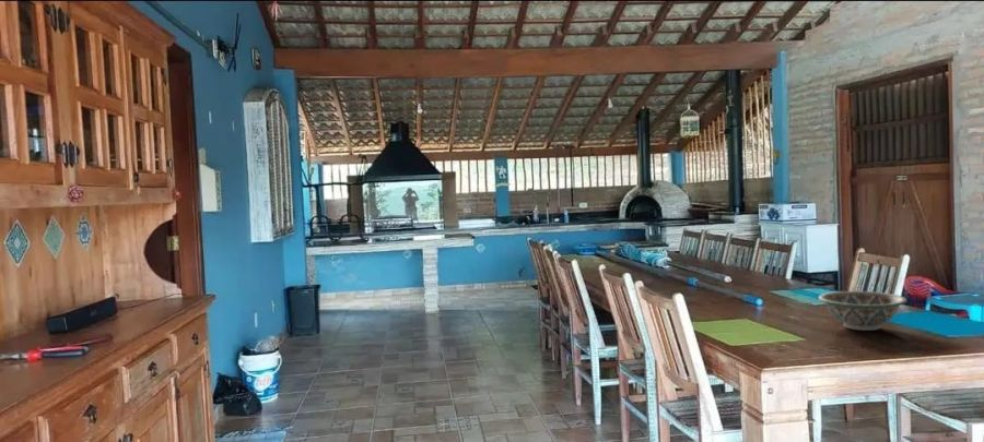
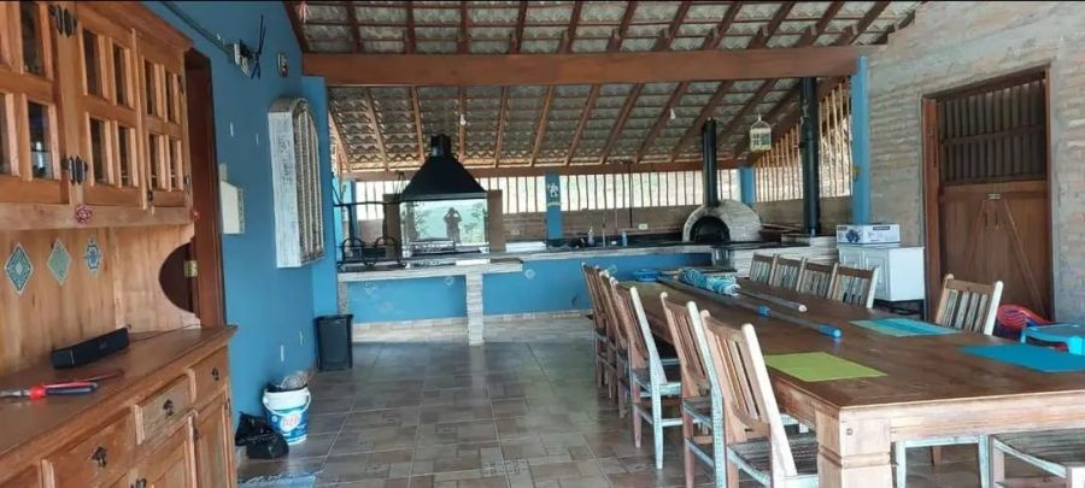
- decorative bowl (862, 311)
